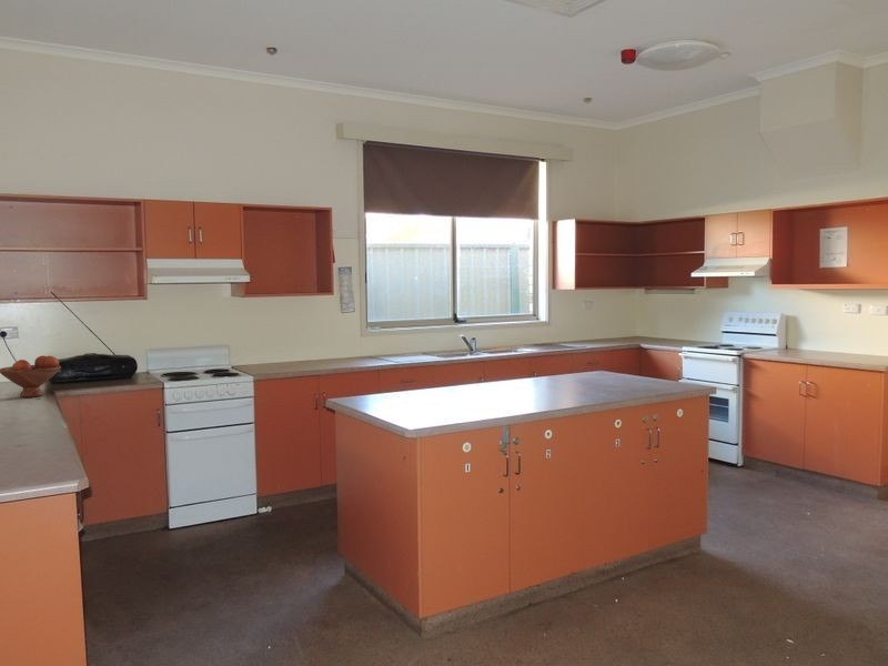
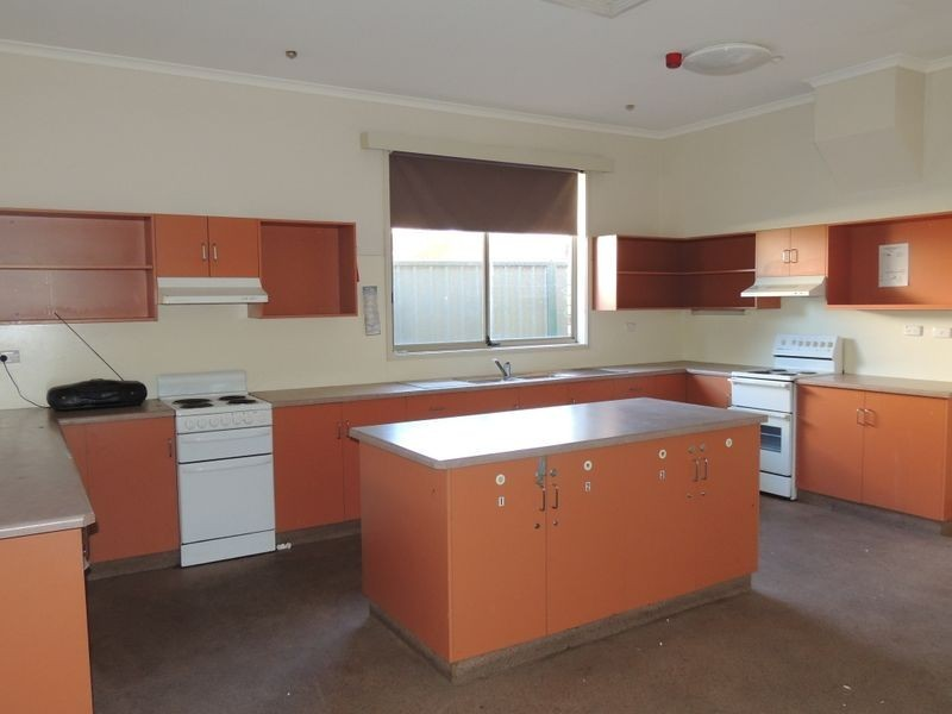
- fruit bowl (30, 376)
